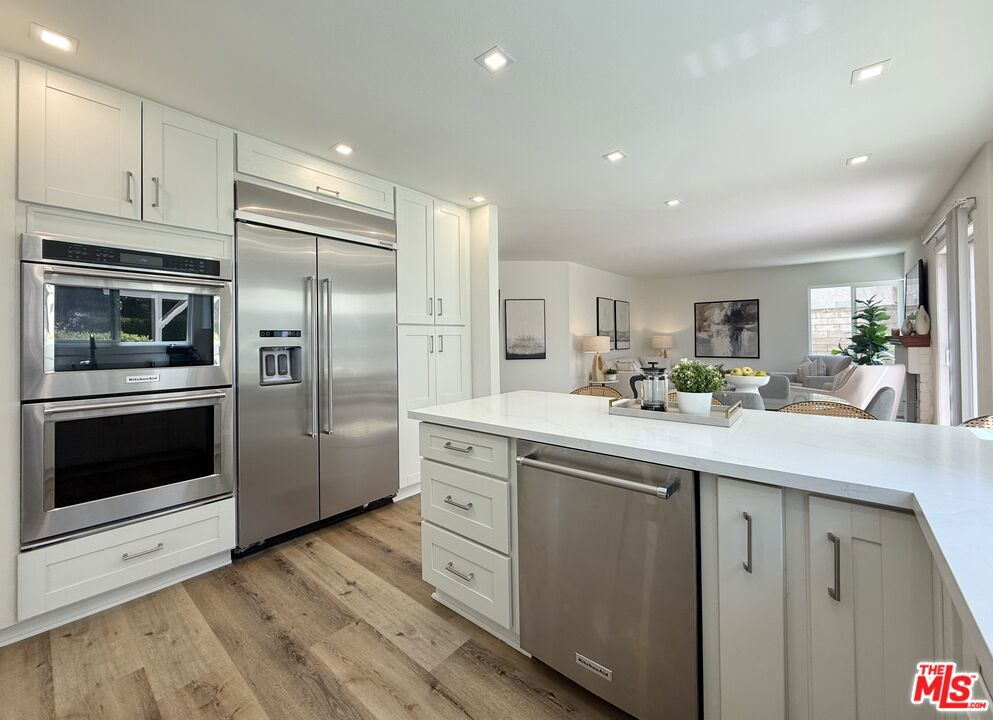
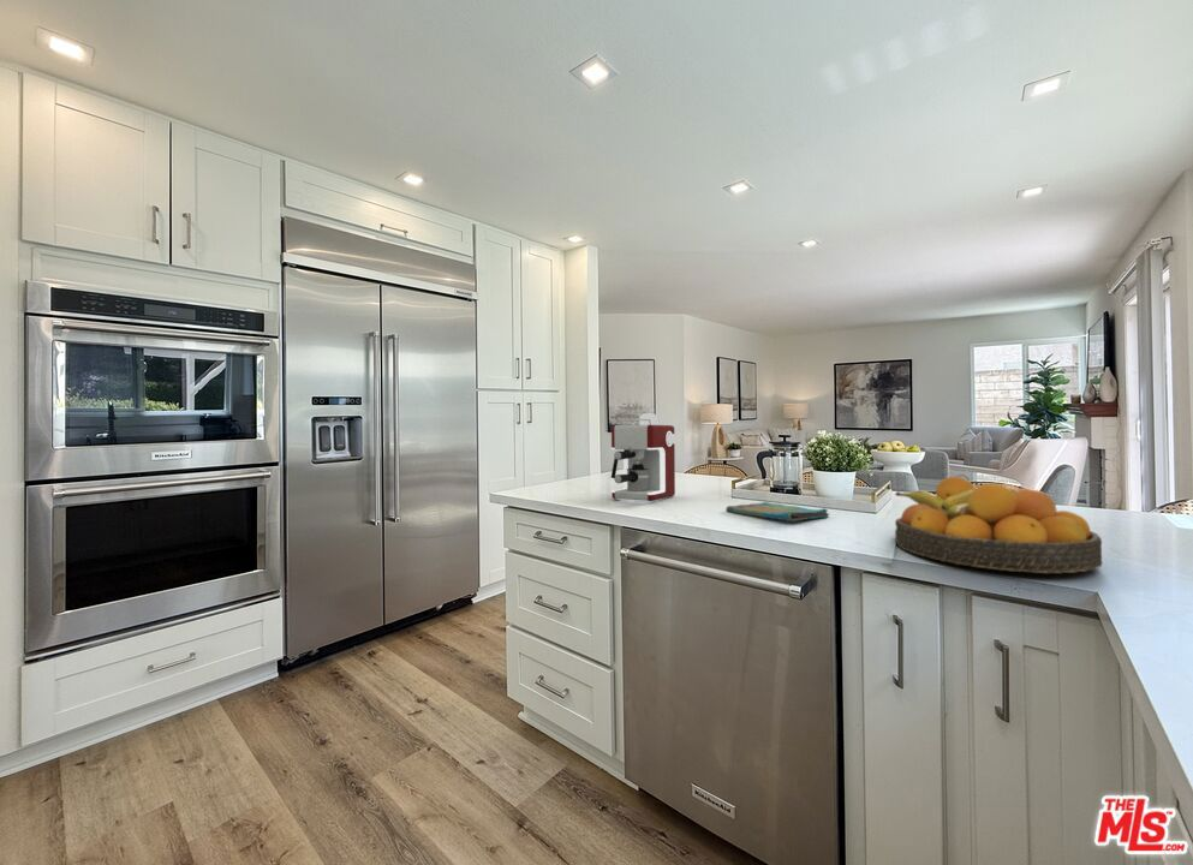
+ coffee maker (638, 455)
+ fruit bowl (989, 515)
+ dish towel (775, 509)
